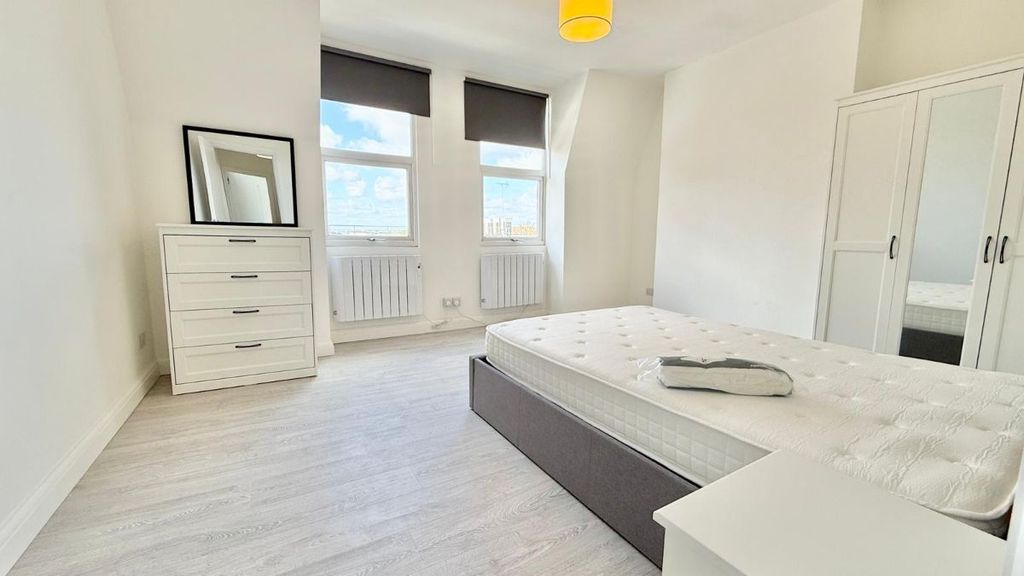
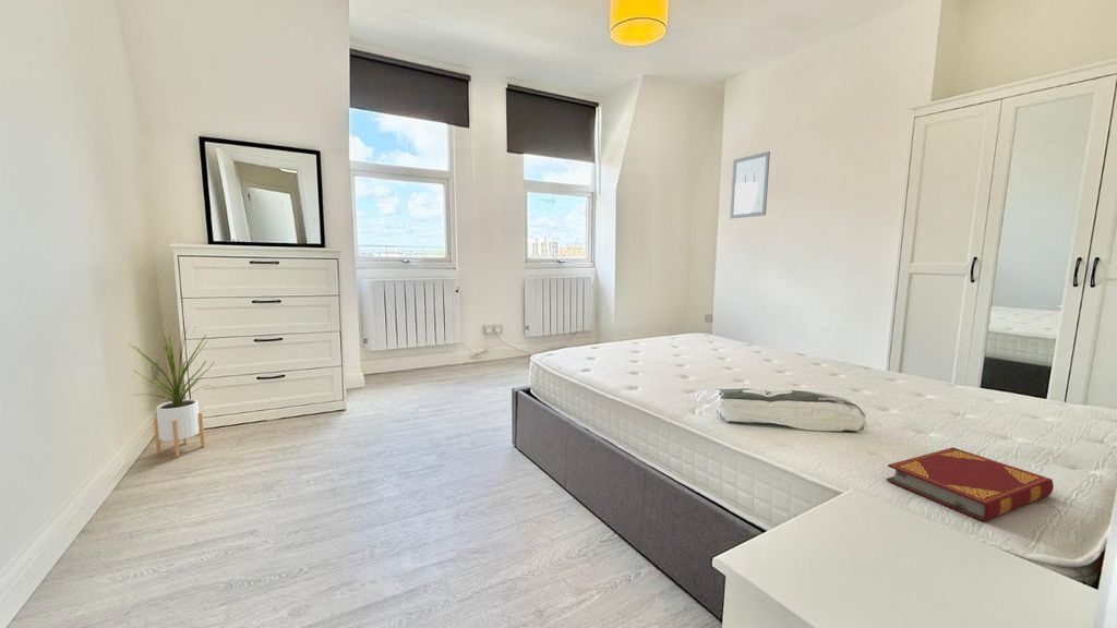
+ wall art (748, 186)
+ house plant (173, 389)
+ hardback book (966, 480)
